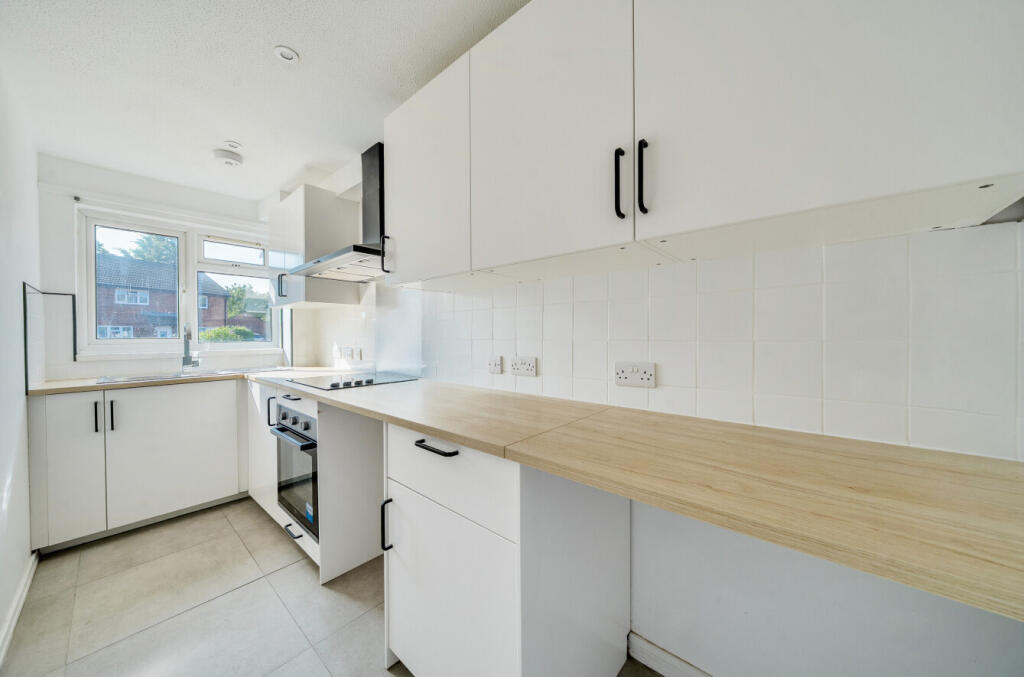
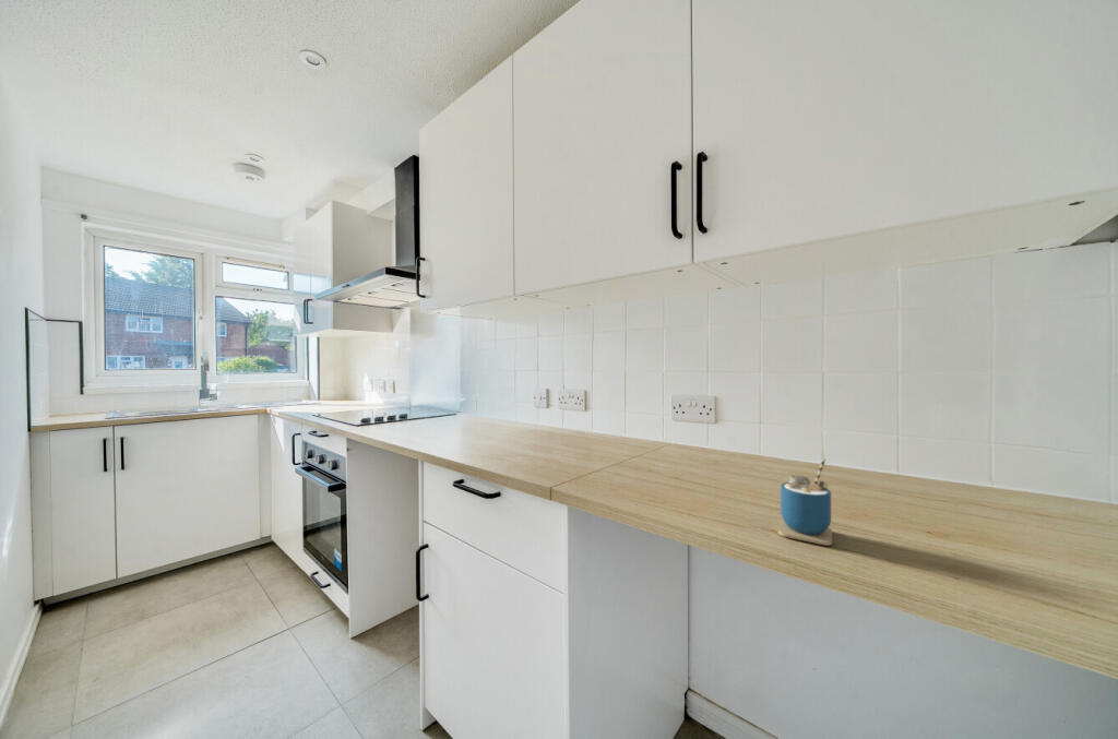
+ cup (805, 494)
